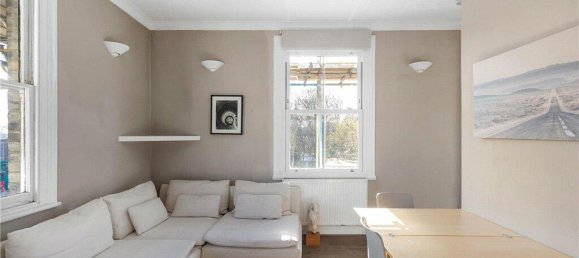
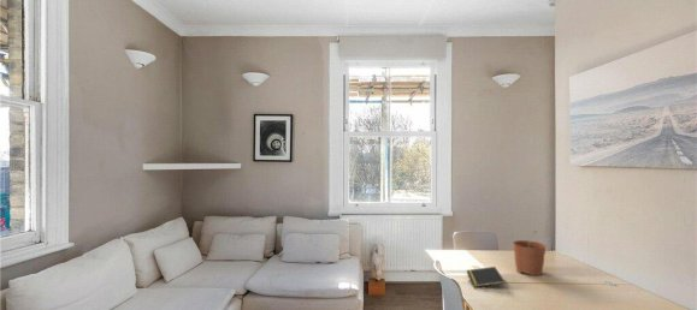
+ notepad (484, 275)
+ plant pot (528, 250)
